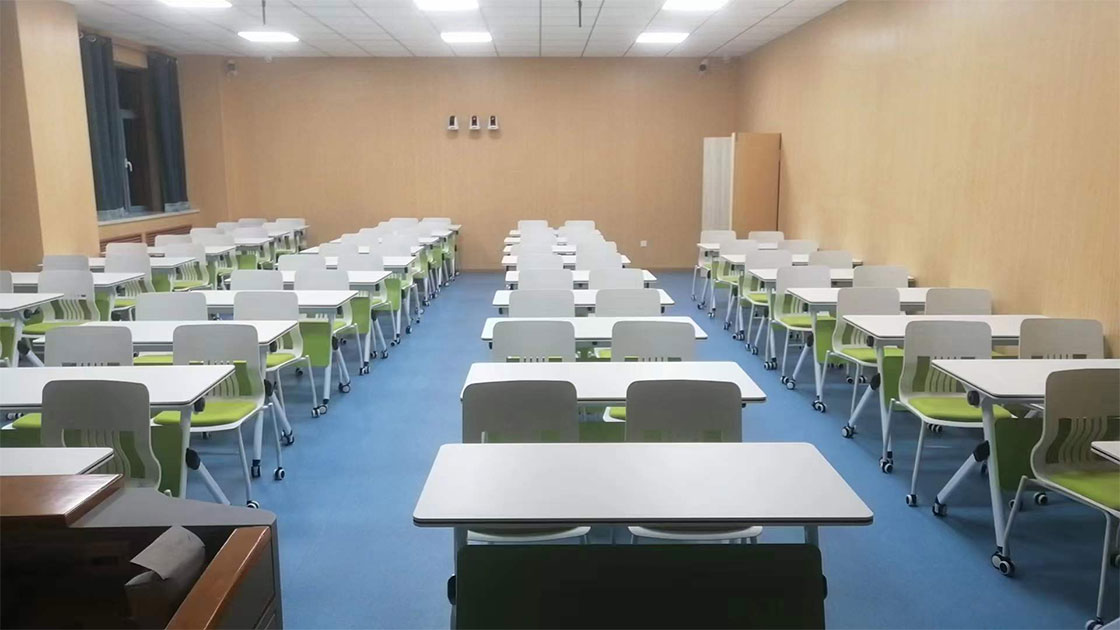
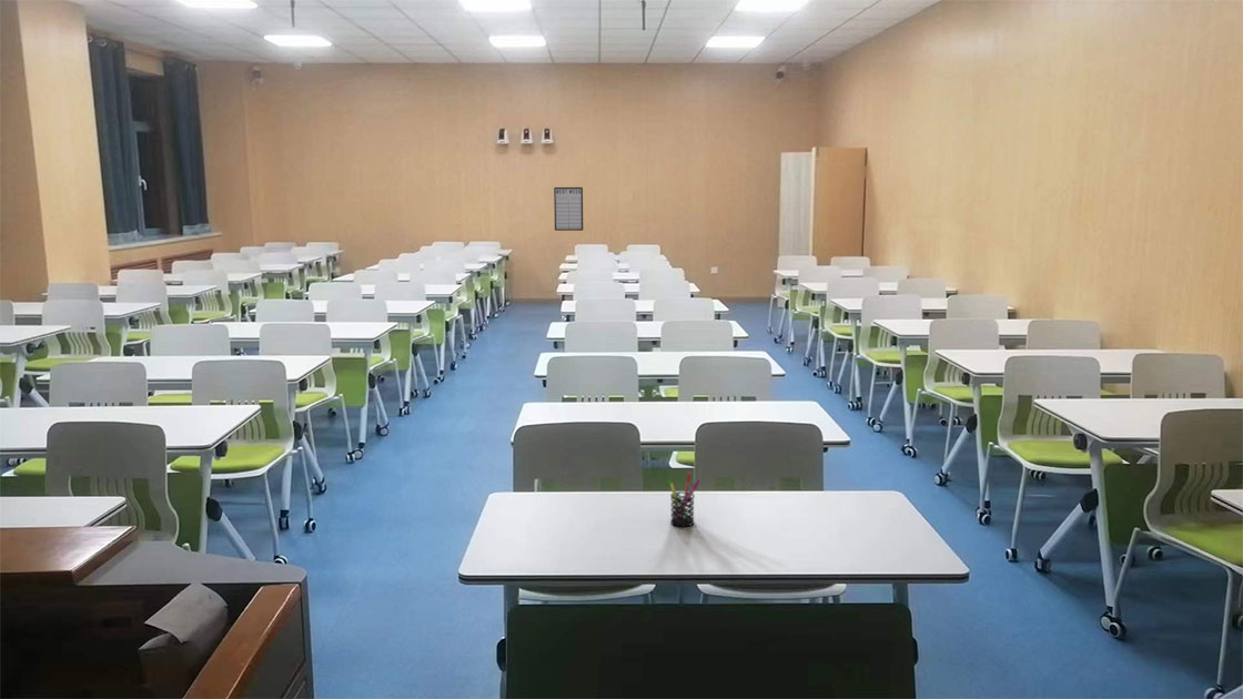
+ pen holder (680, 497)
+ writing board (568, 209)
